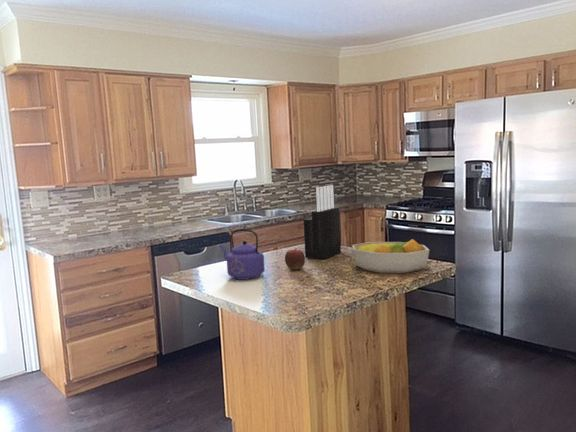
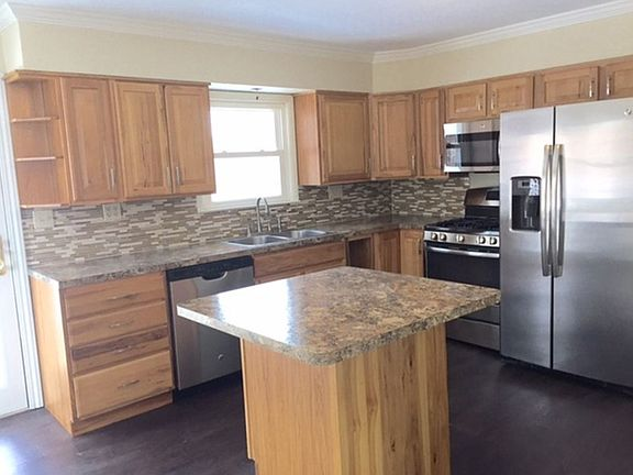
- knife block (319, 220)
- apple (294, 258)
- fruit bowl (389, 253)
- kettle (240, 252)
